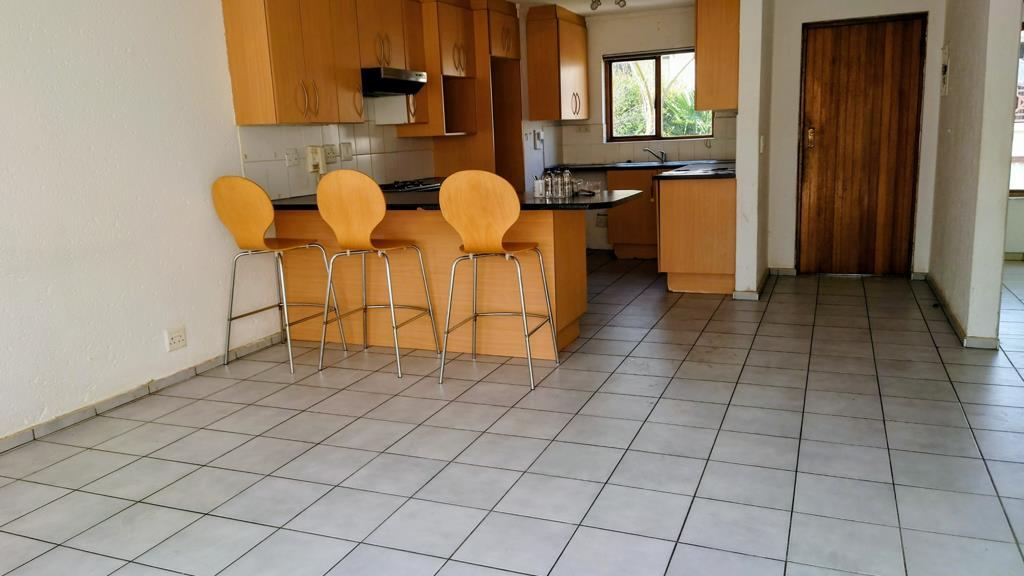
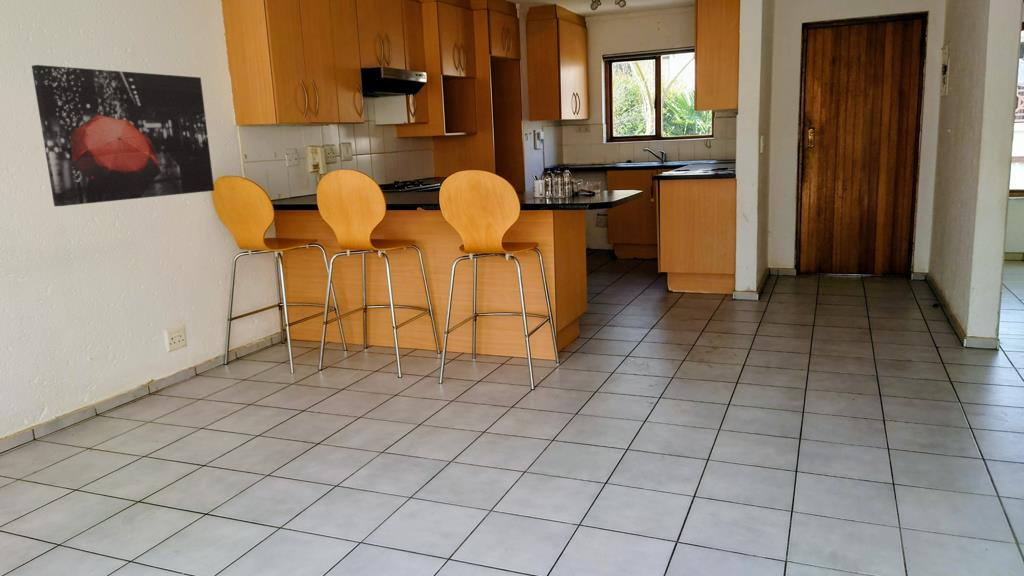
+ wall art (134, 135)
